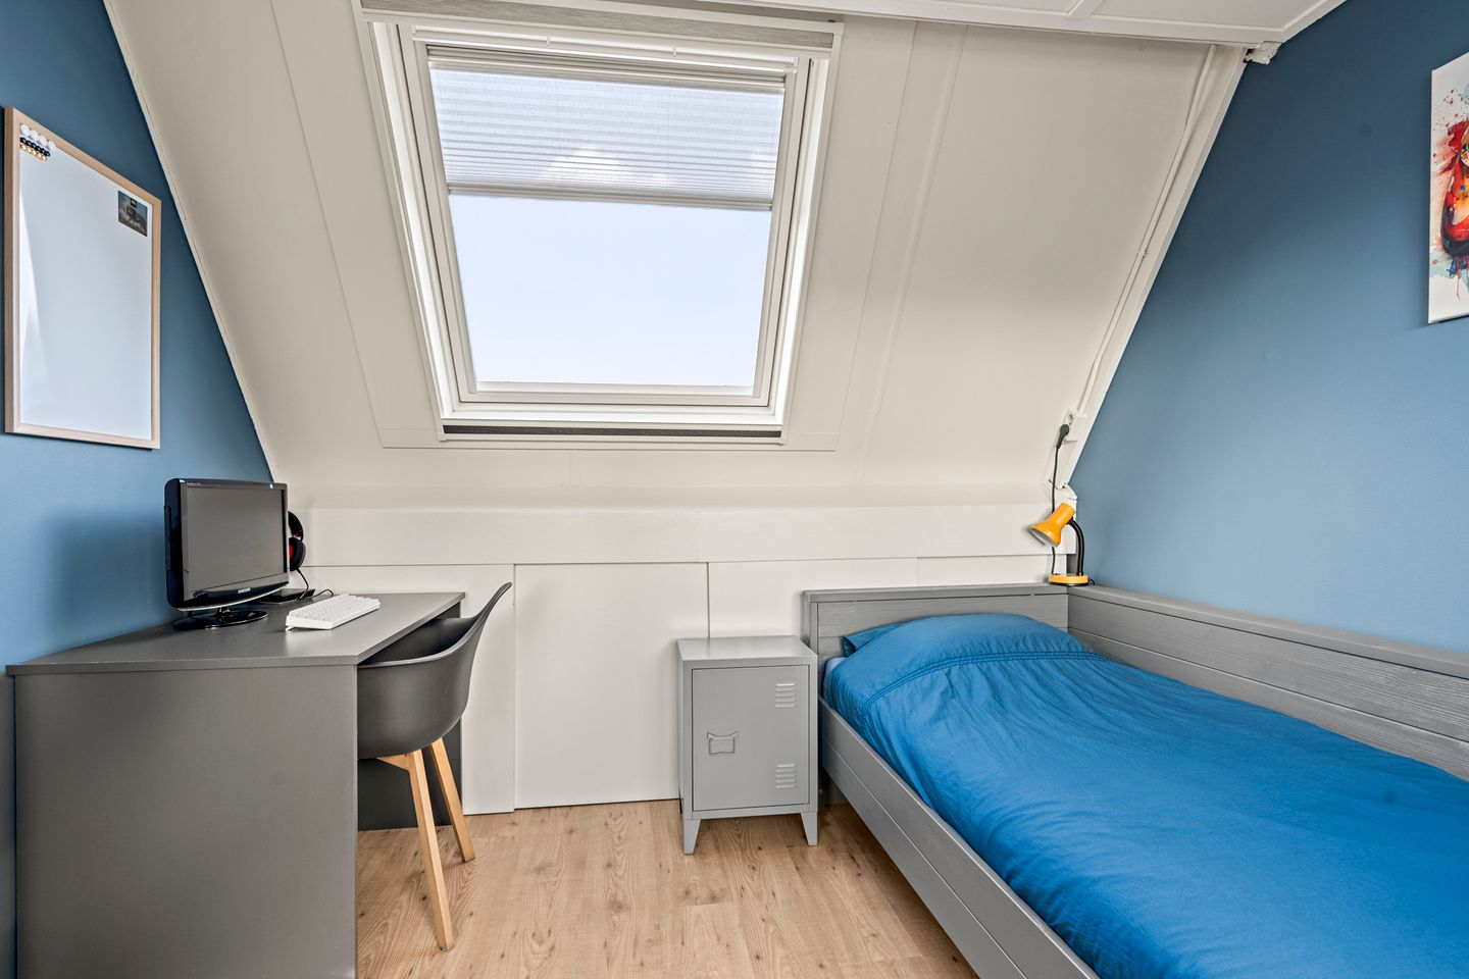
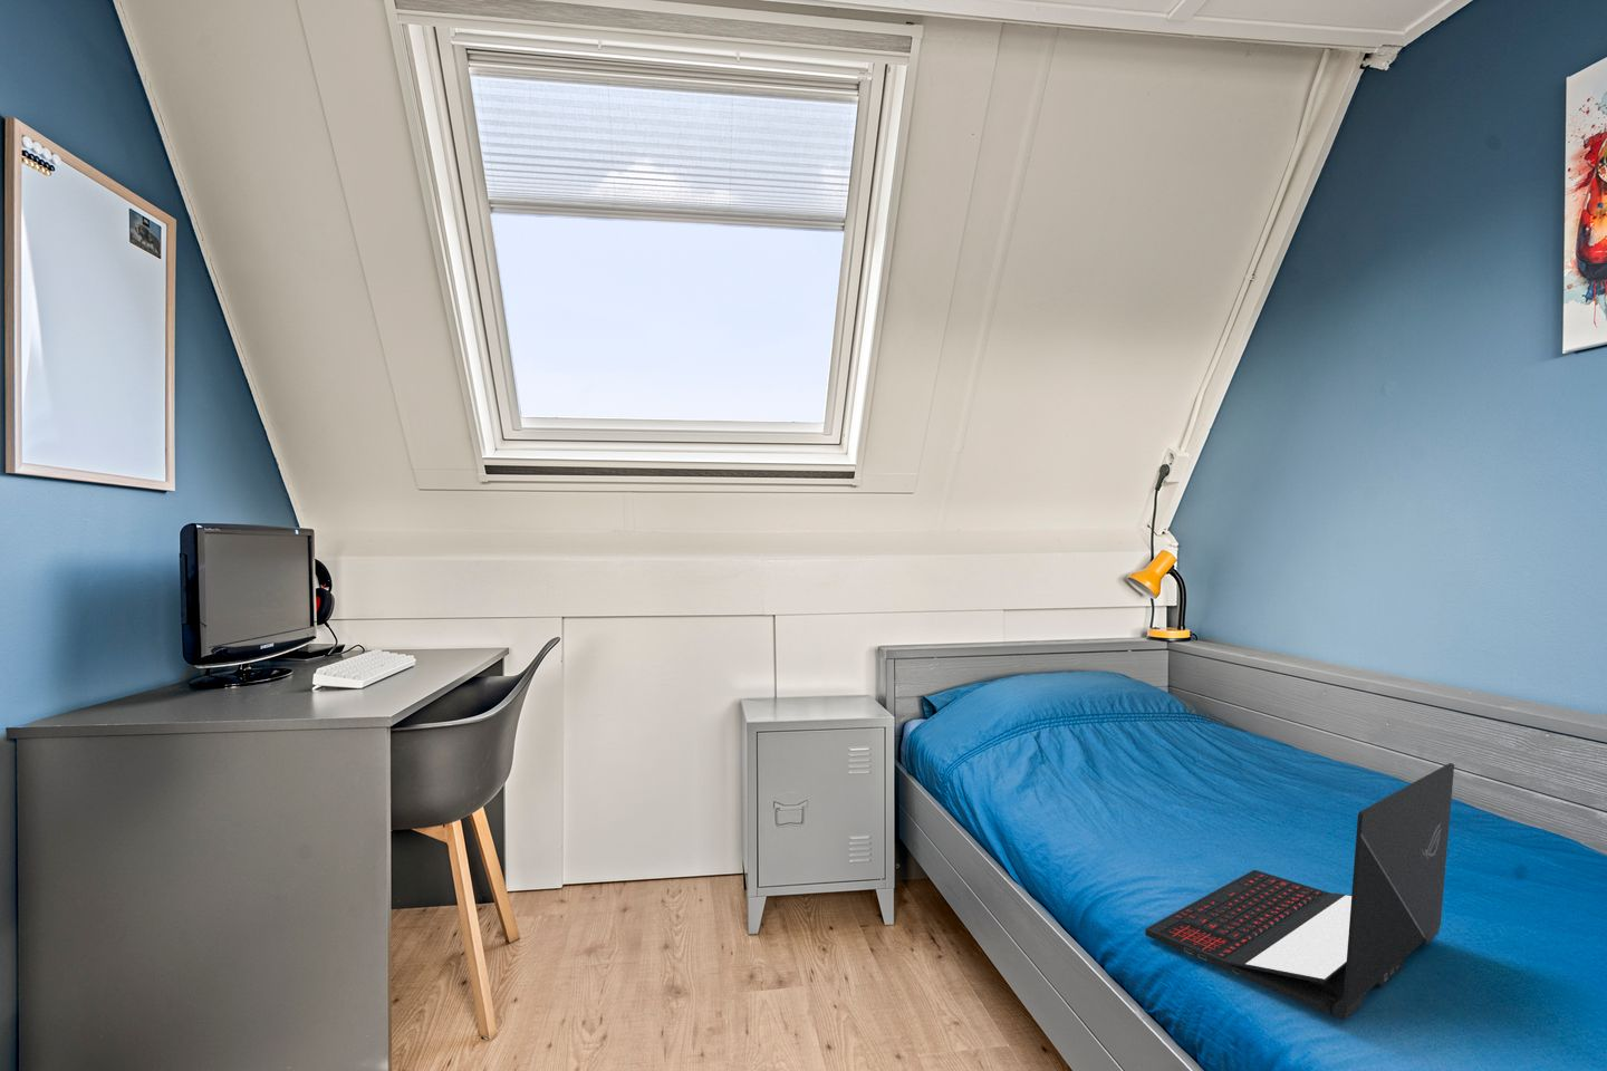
+ laptop (1289, 880)
